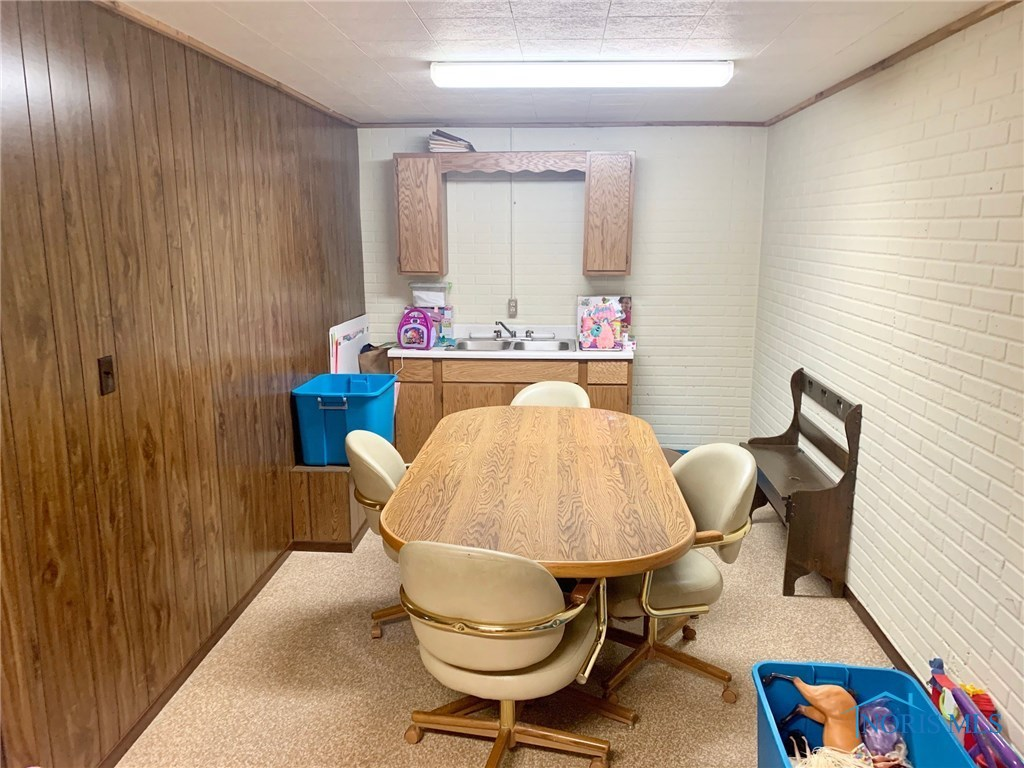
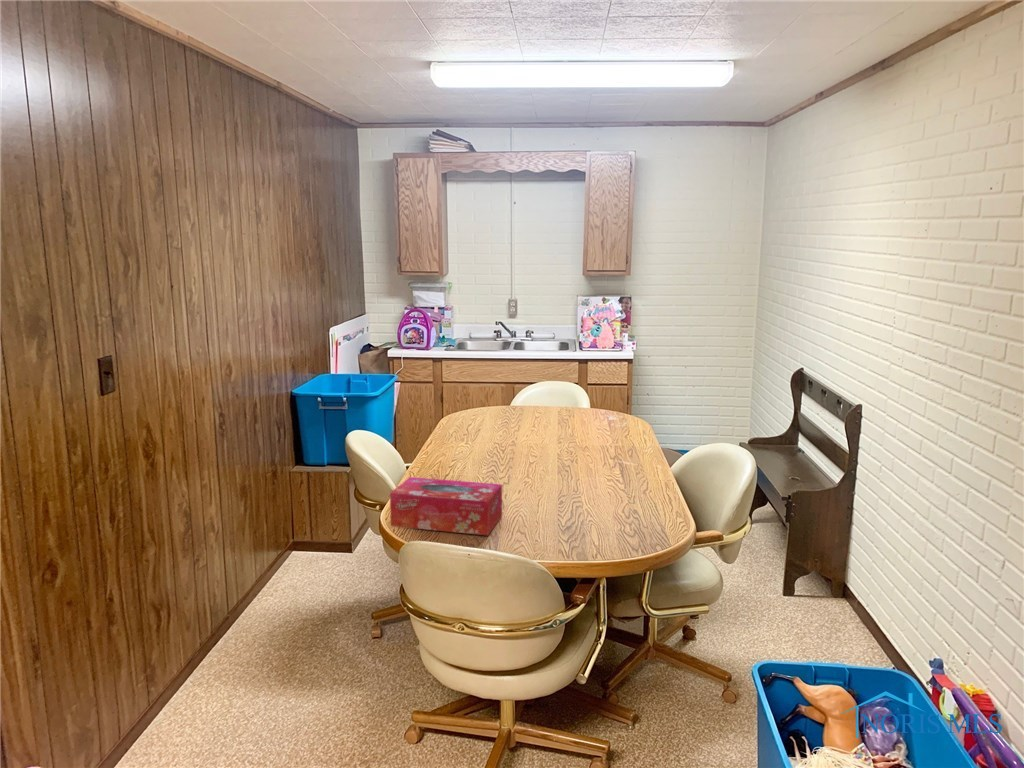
+ tissue box (447, 504)
